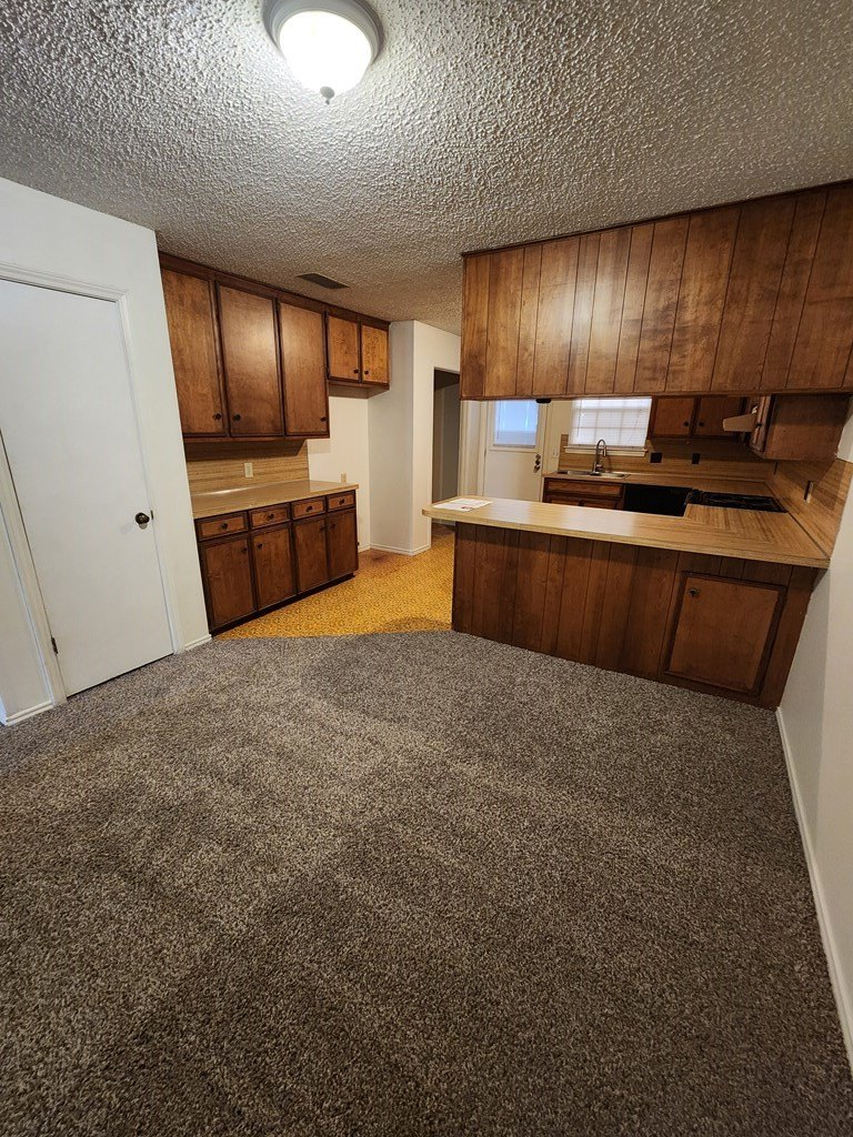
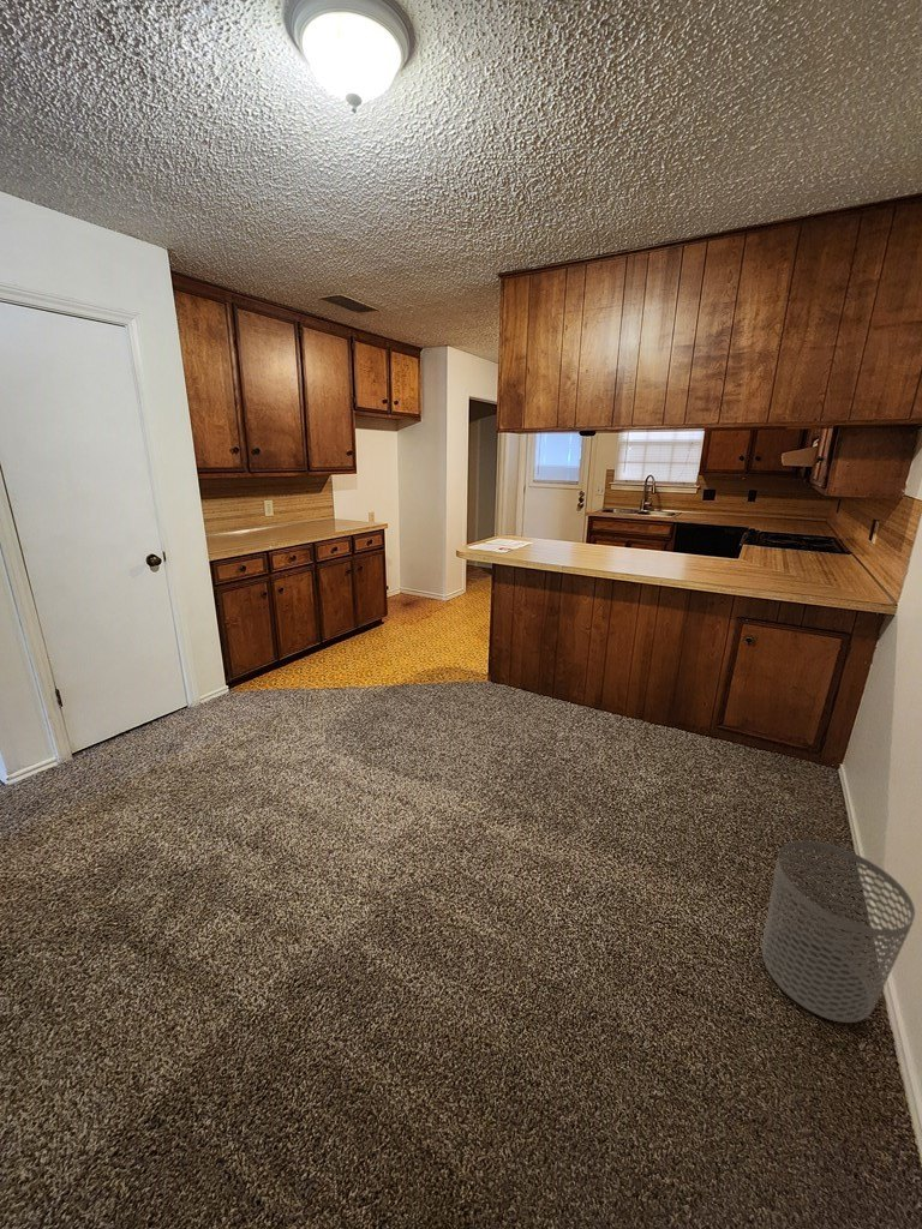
+ waste bin (827, 929)
